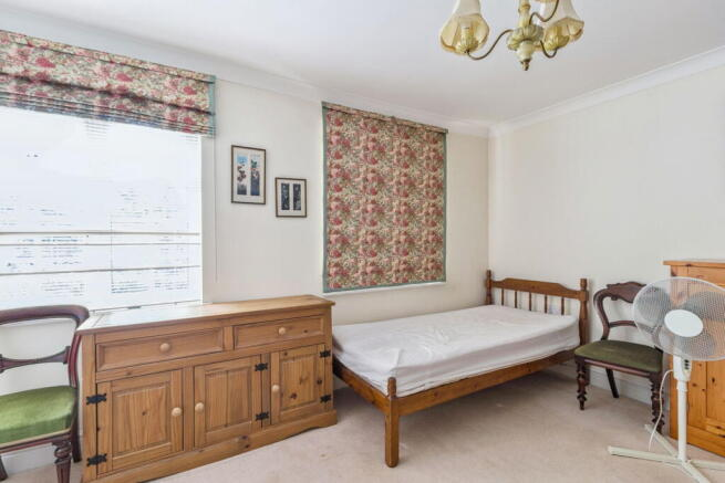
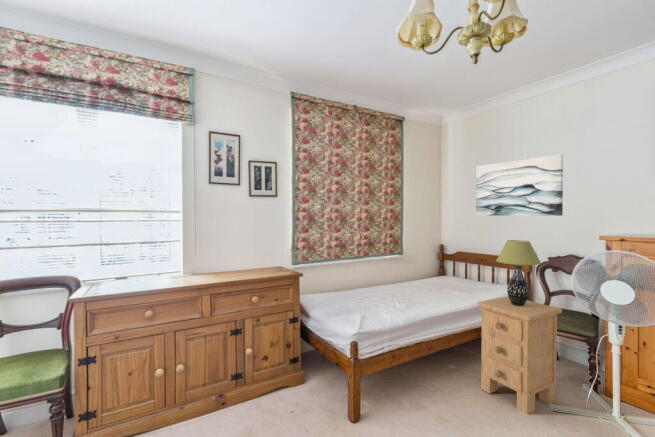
+ table lamp (518, 272)
+ wall art (514, 188)
+ nightstand (515, 350)
